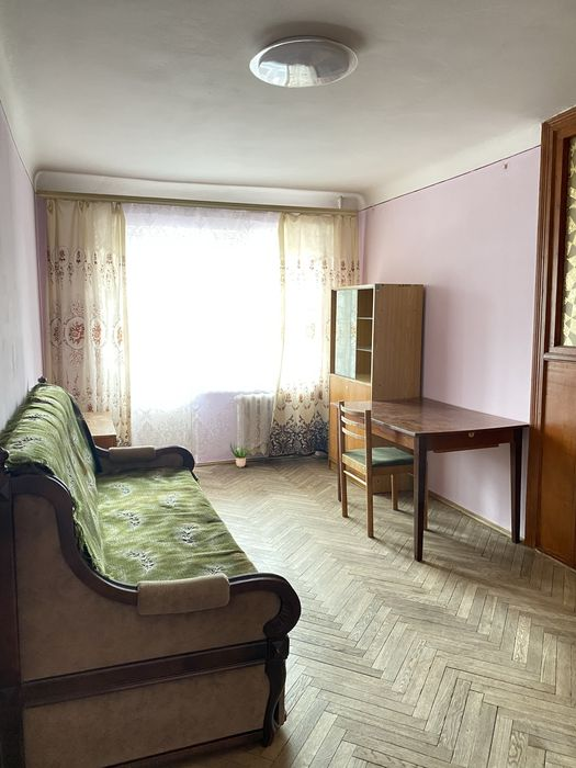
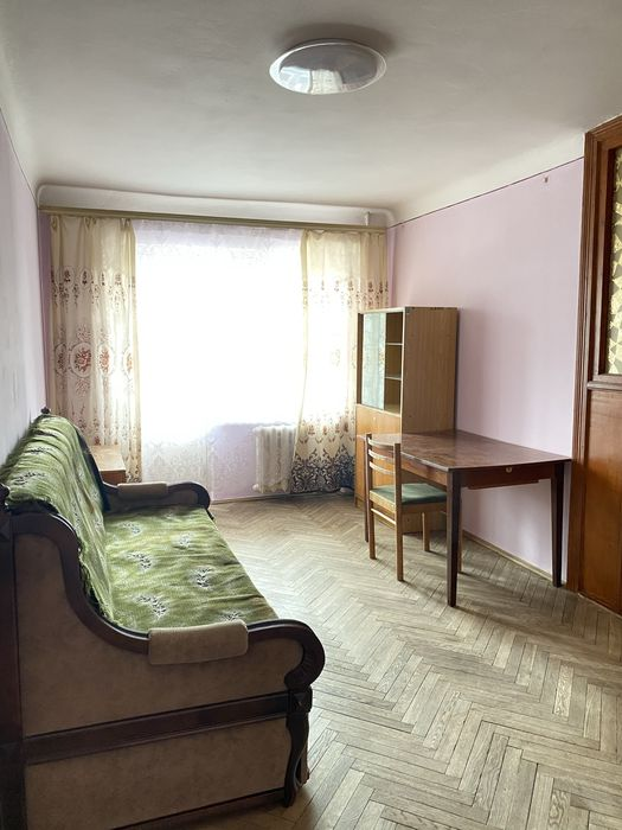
- potted plant (240, 452)
